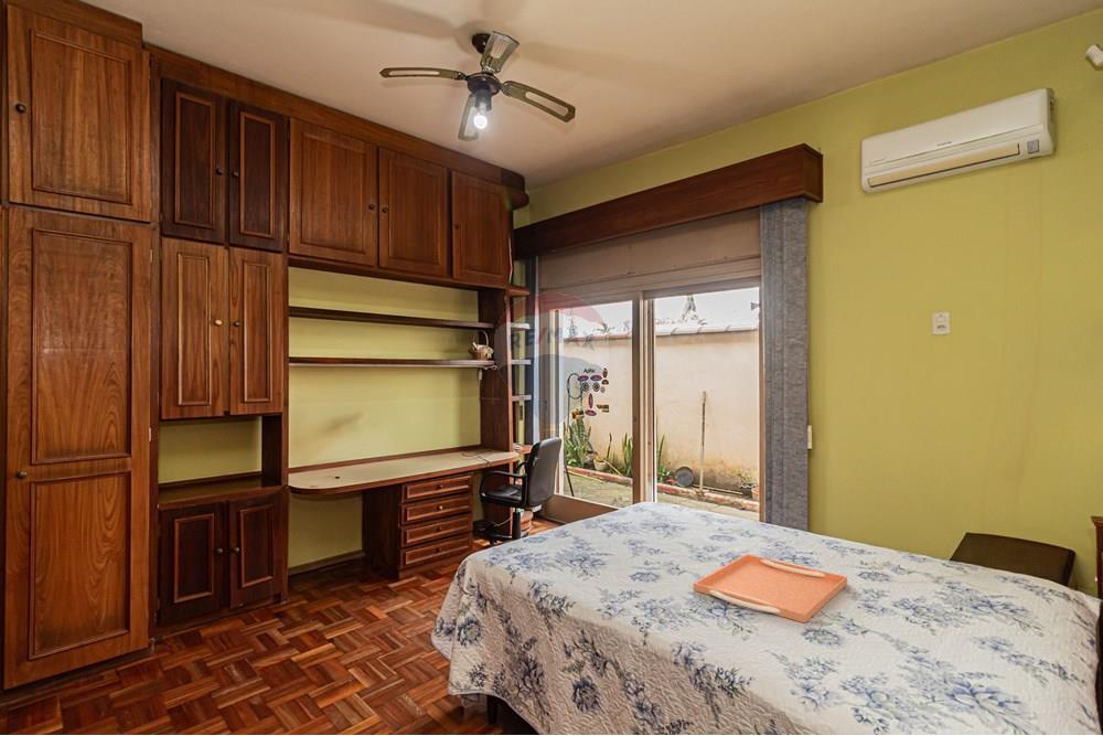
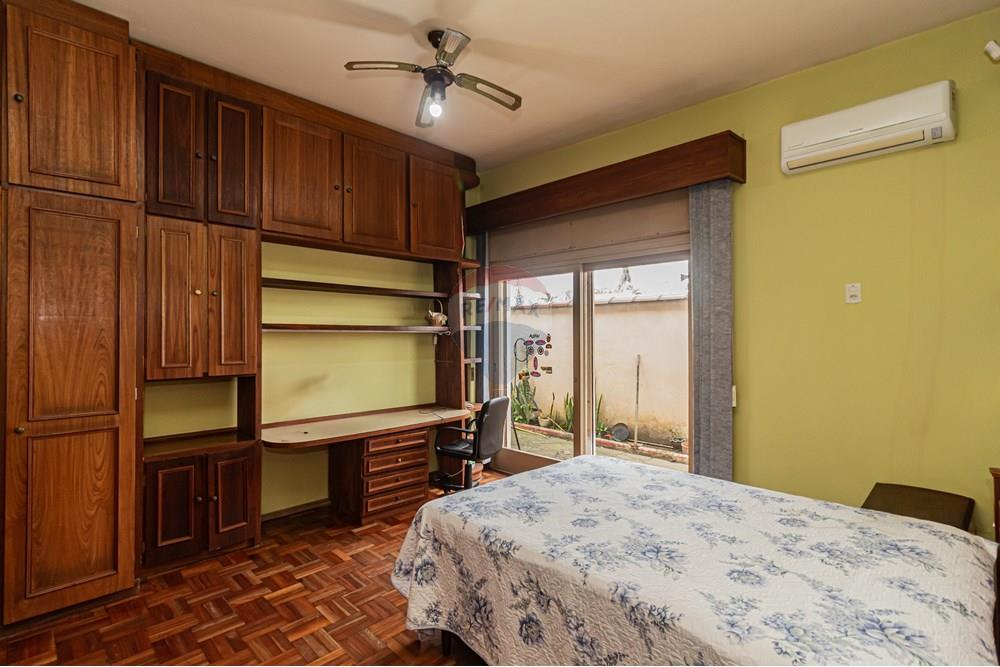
- serving tray (771, 583)
